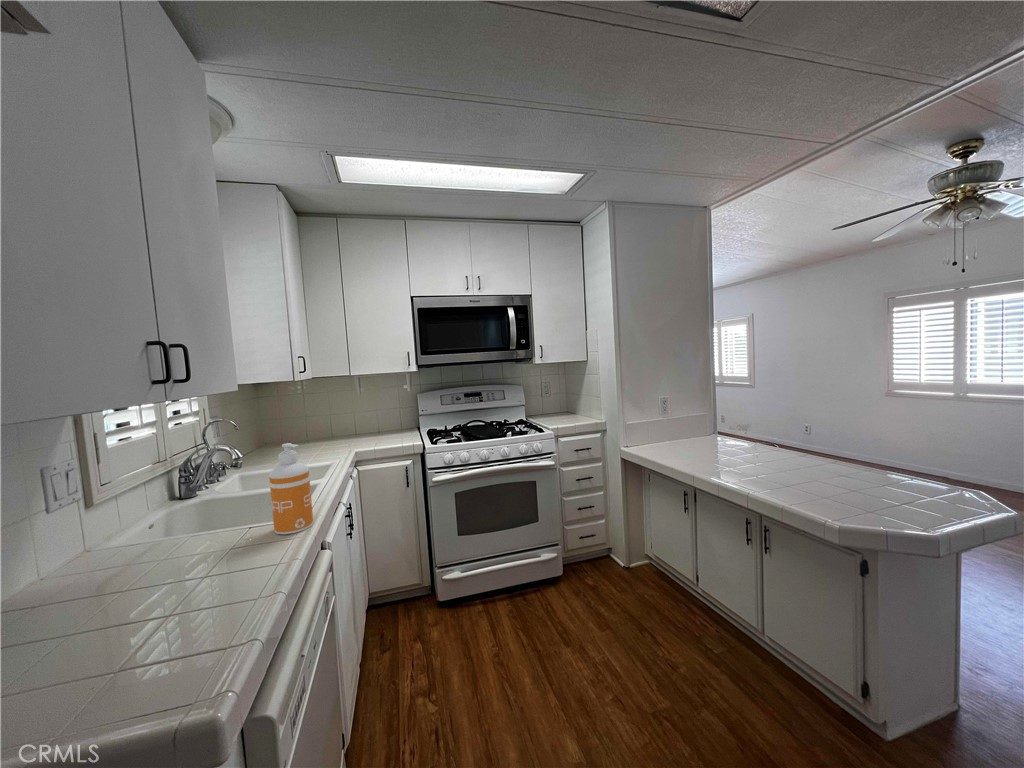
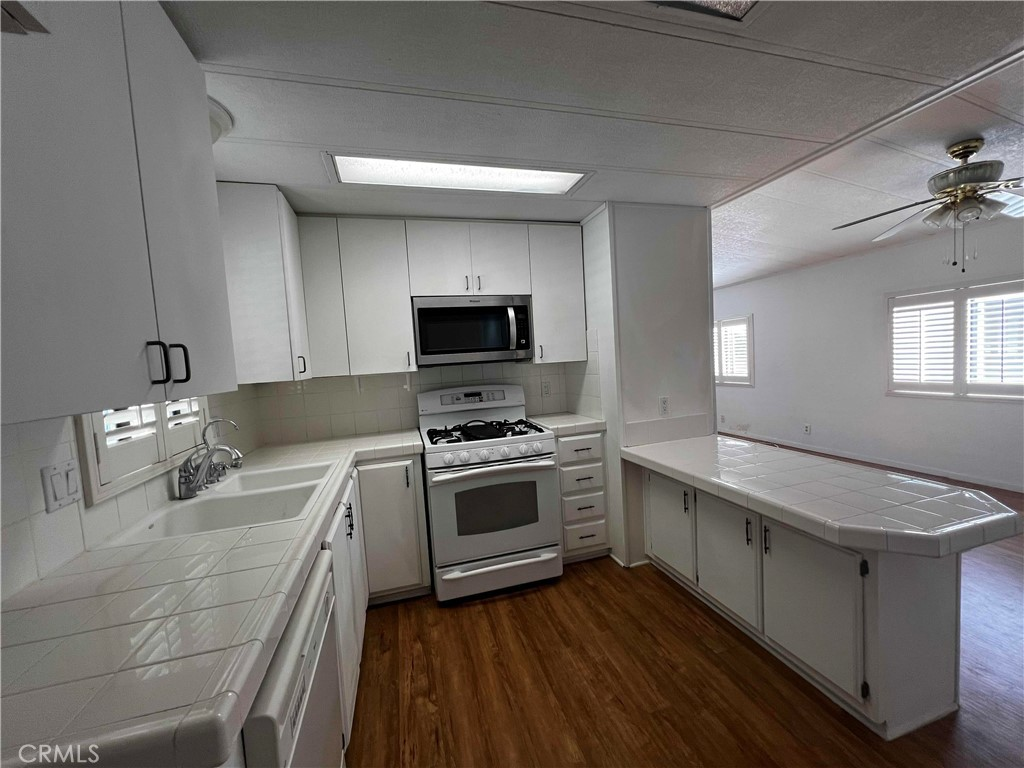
- soap dispenser (290, 485)
